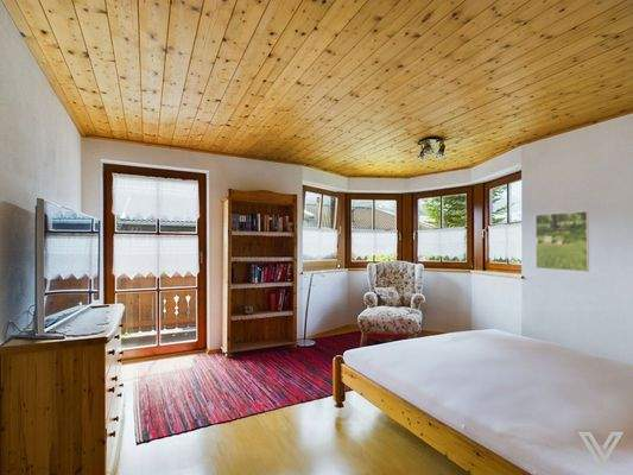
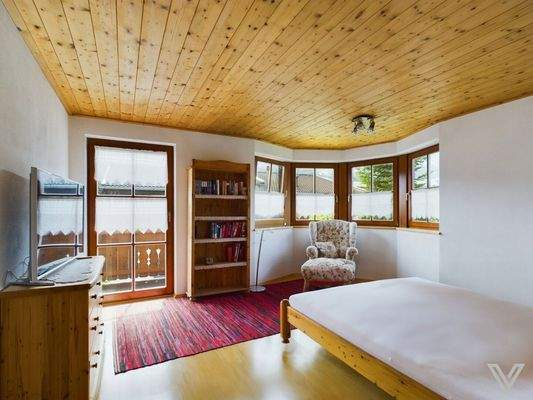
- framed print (561, 241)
